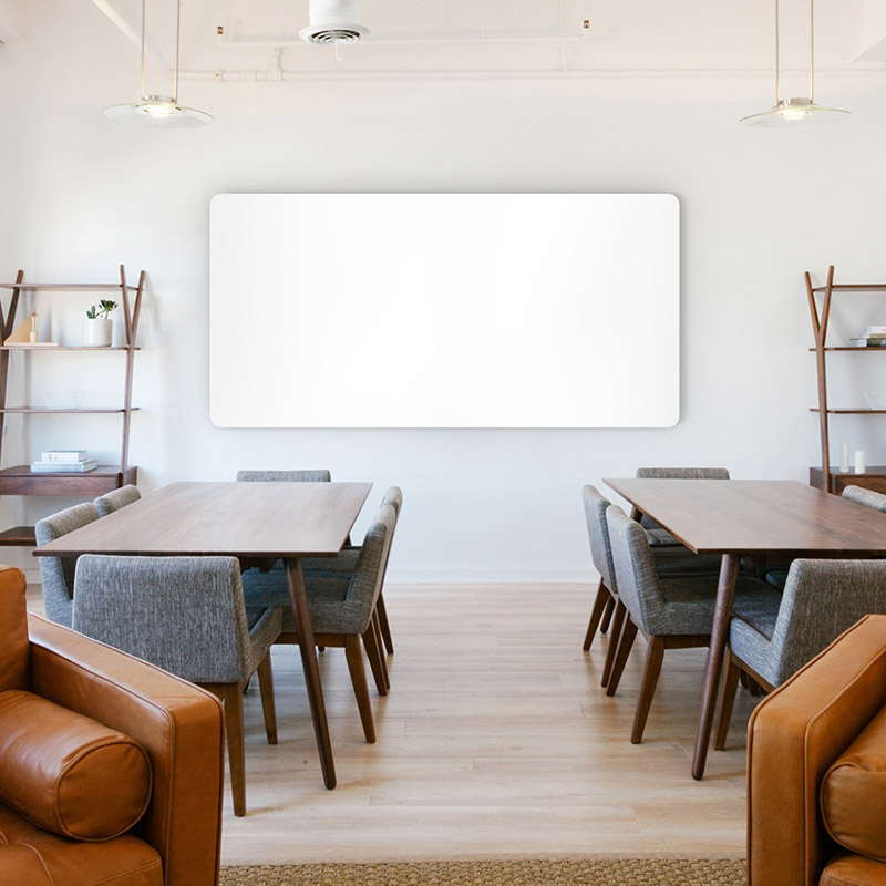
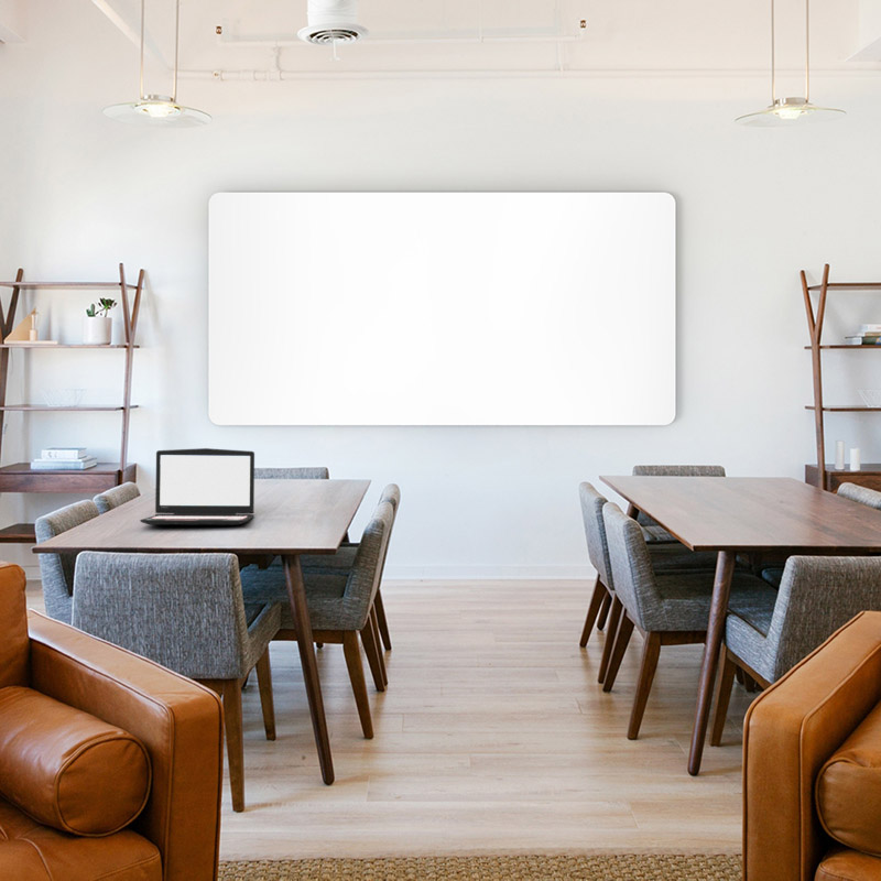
+ laptop (198, 485)
